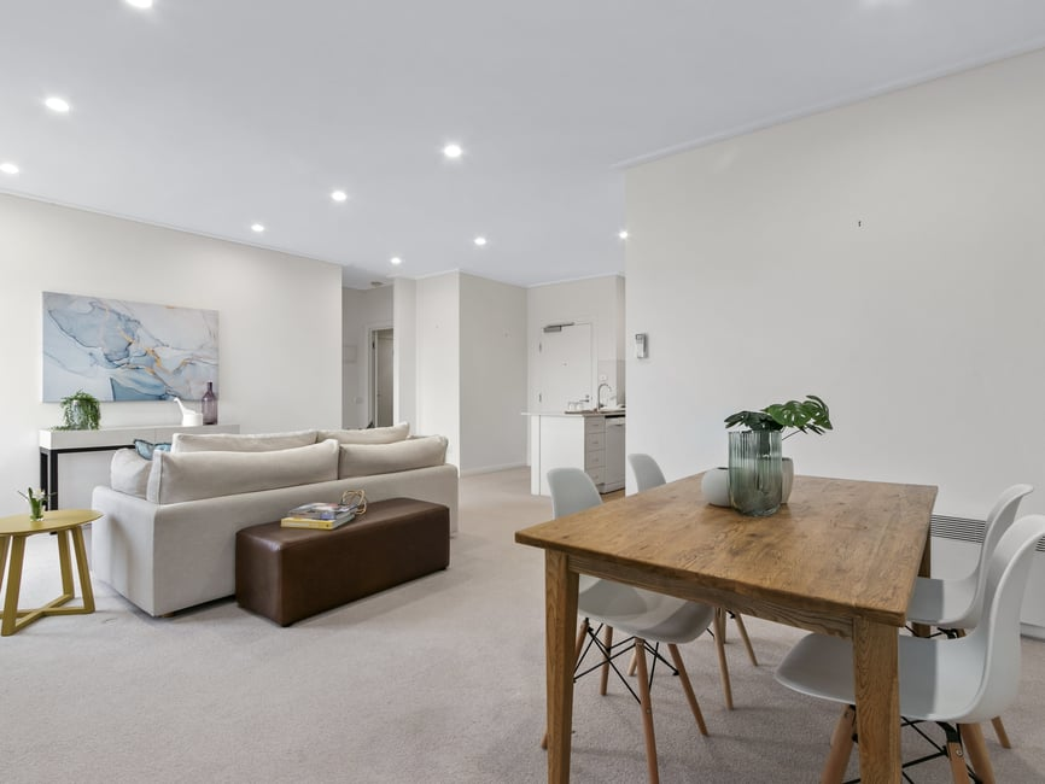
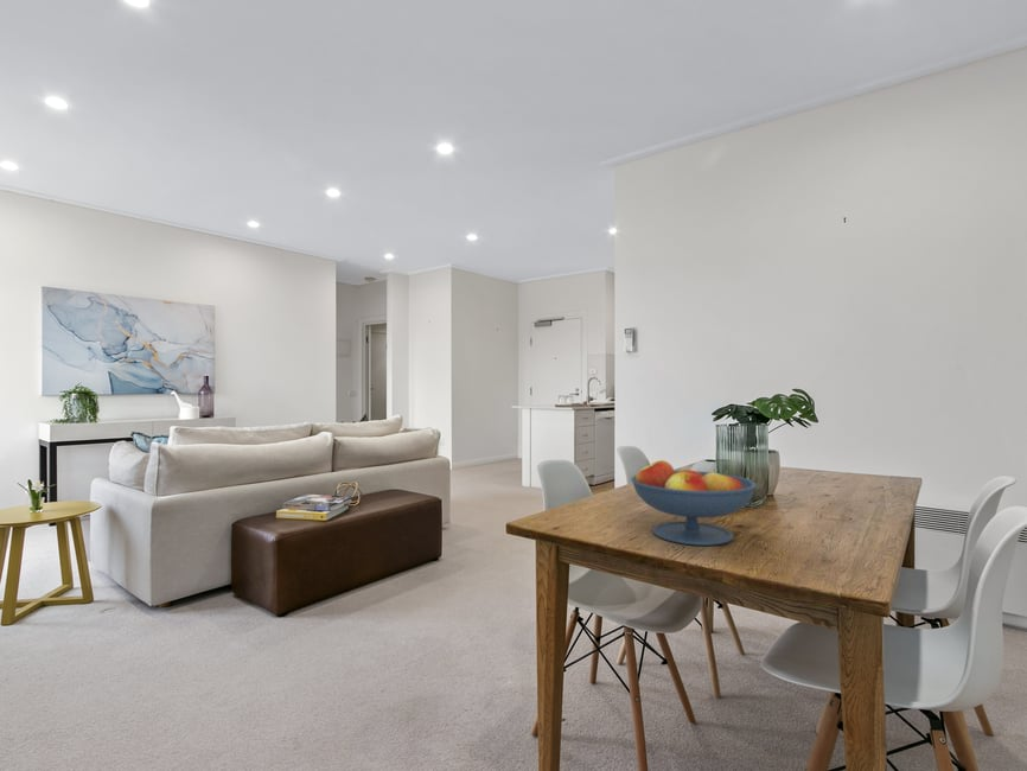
+ fruit bowl (691, 497)
